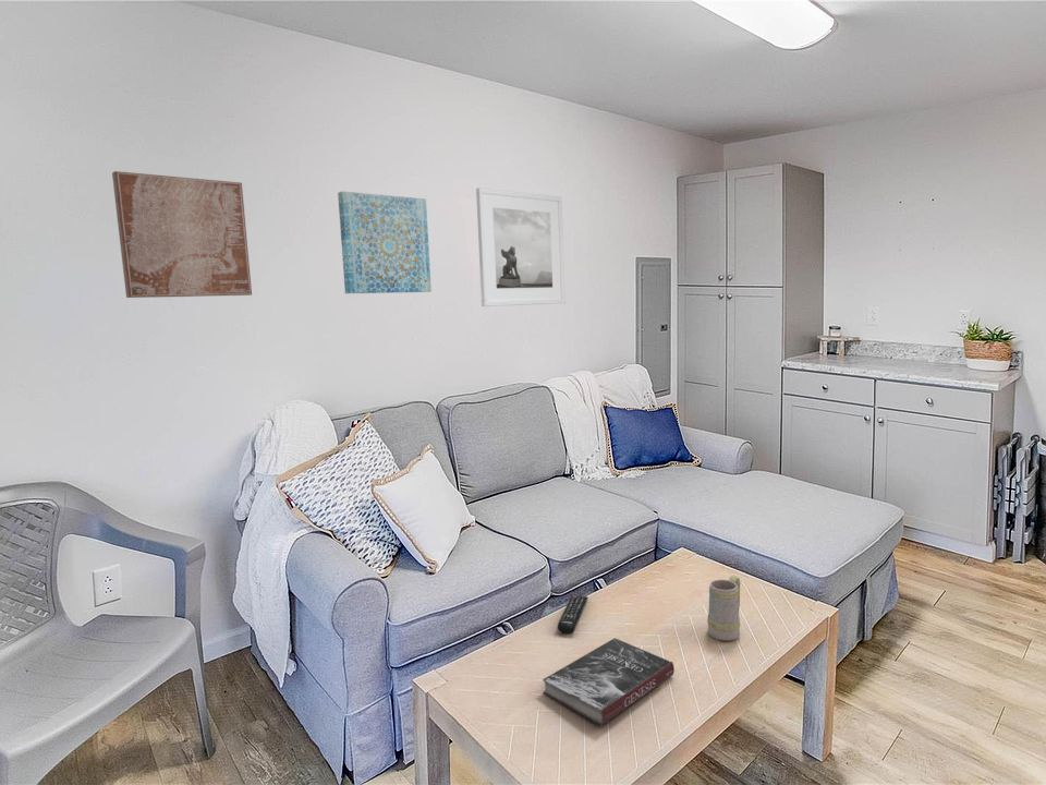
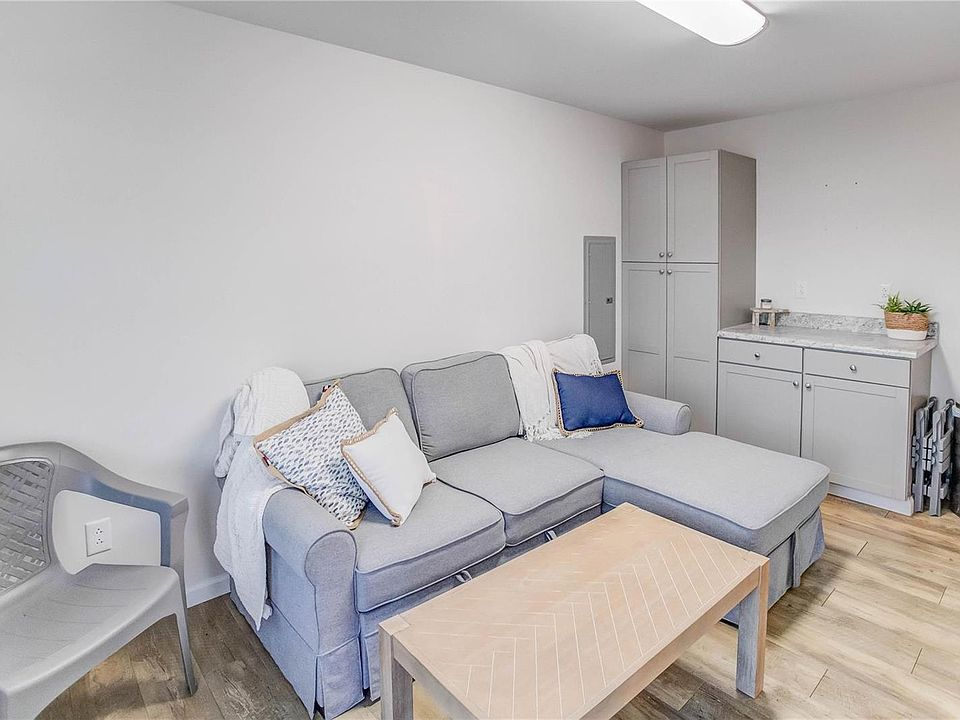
- wall art (387, 244)
- mug (727, 606)
- remote control (573, 612)
- book (609, 677)
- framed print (523, 249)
- wall art (186, 238)
